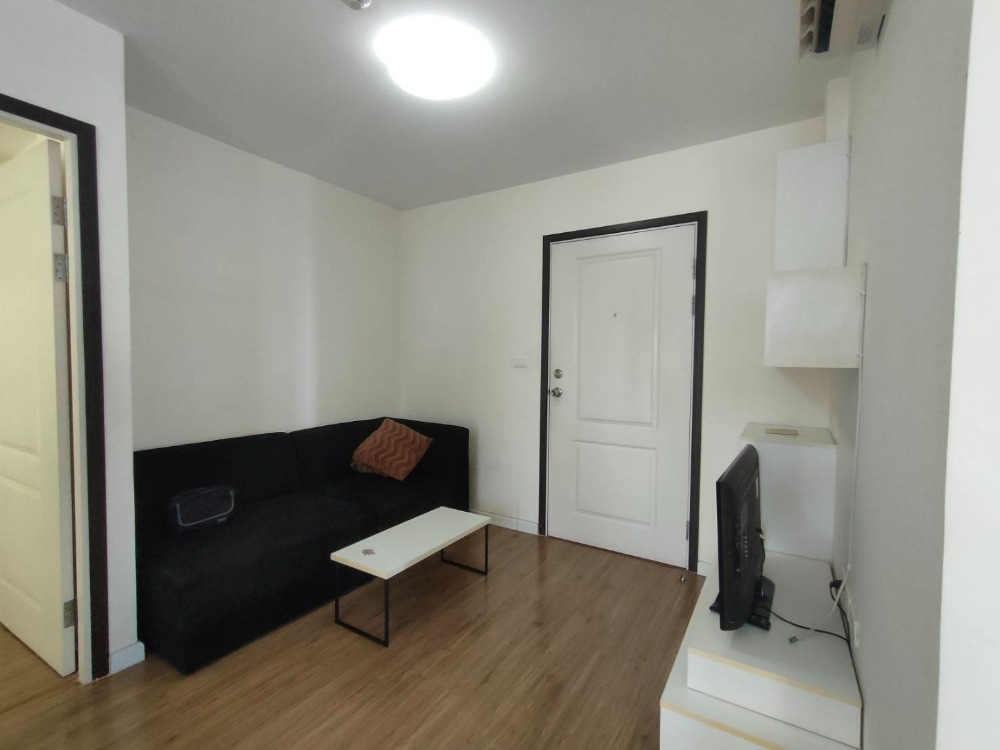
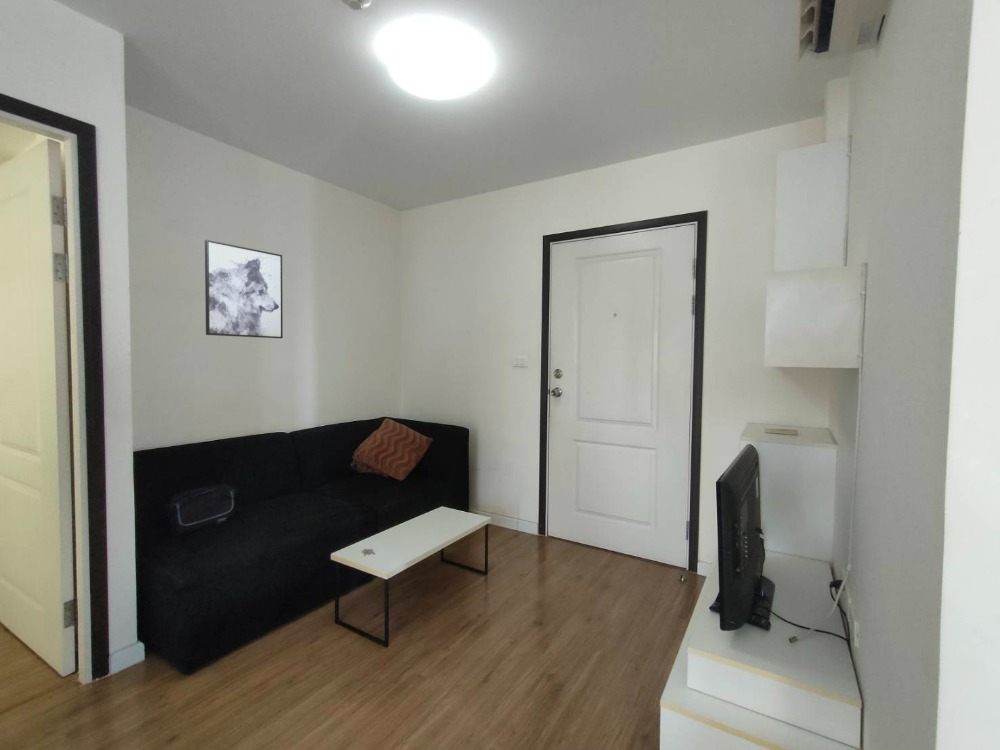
+ wall art (246, 292)
